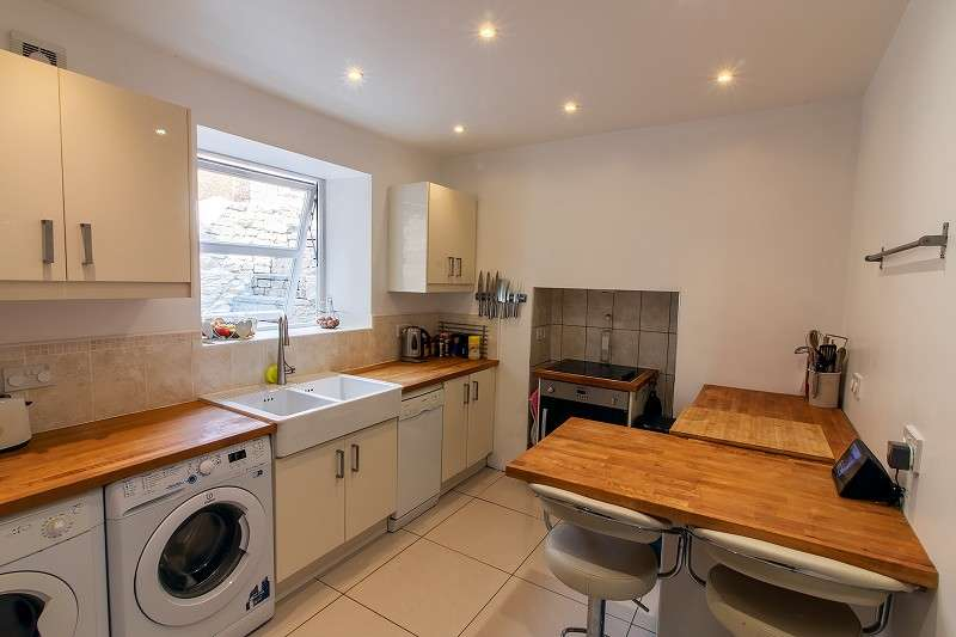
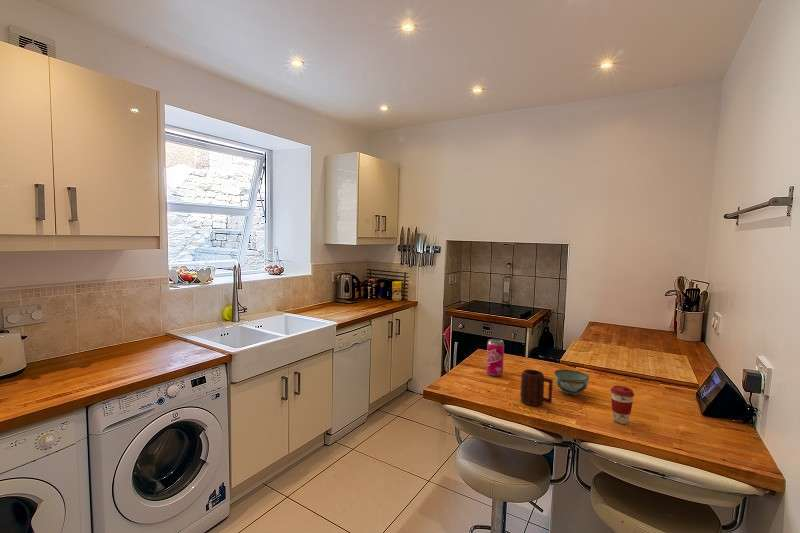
+ coffee cup (621, 404)
+ beverage can (495, 357)
+ bowl (571, 383)
+ mug (536, 388)
